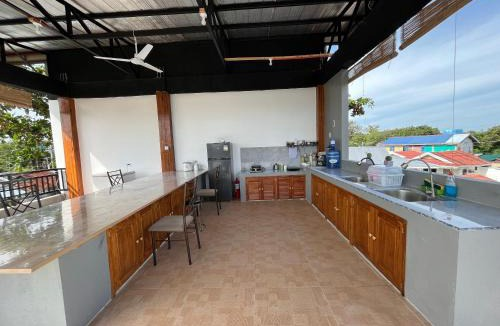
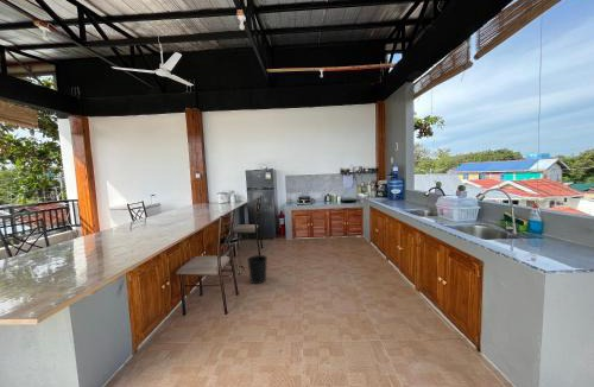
+ wastebasket (258, 269)
